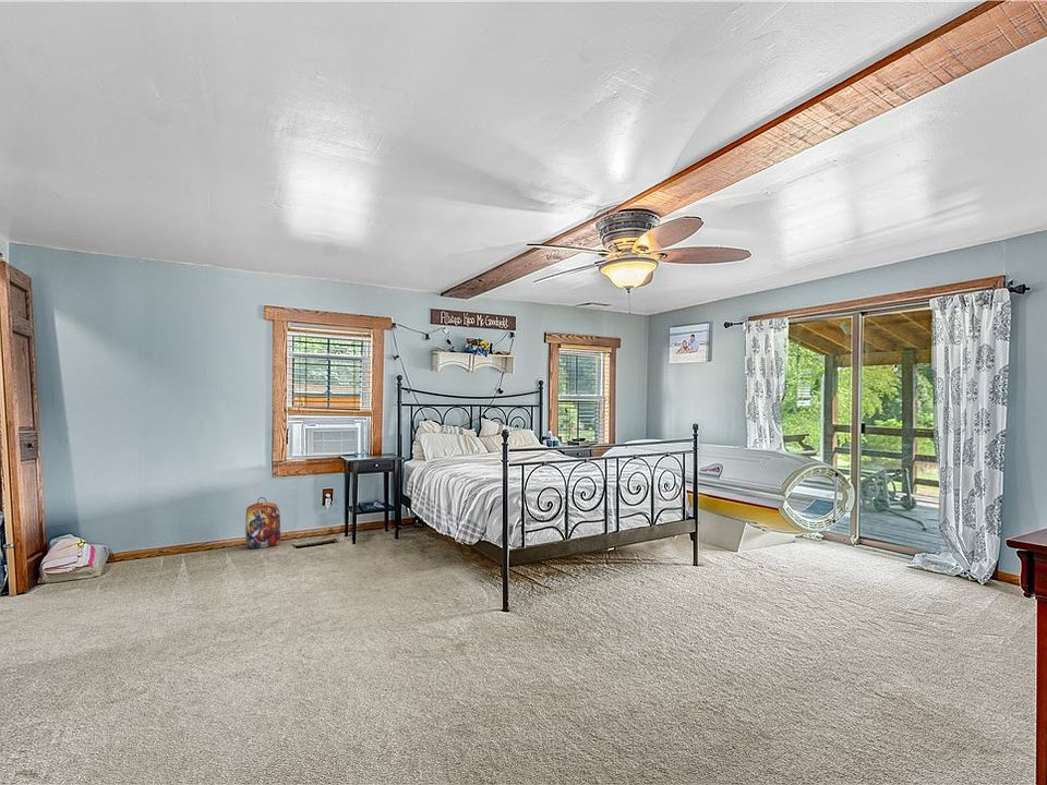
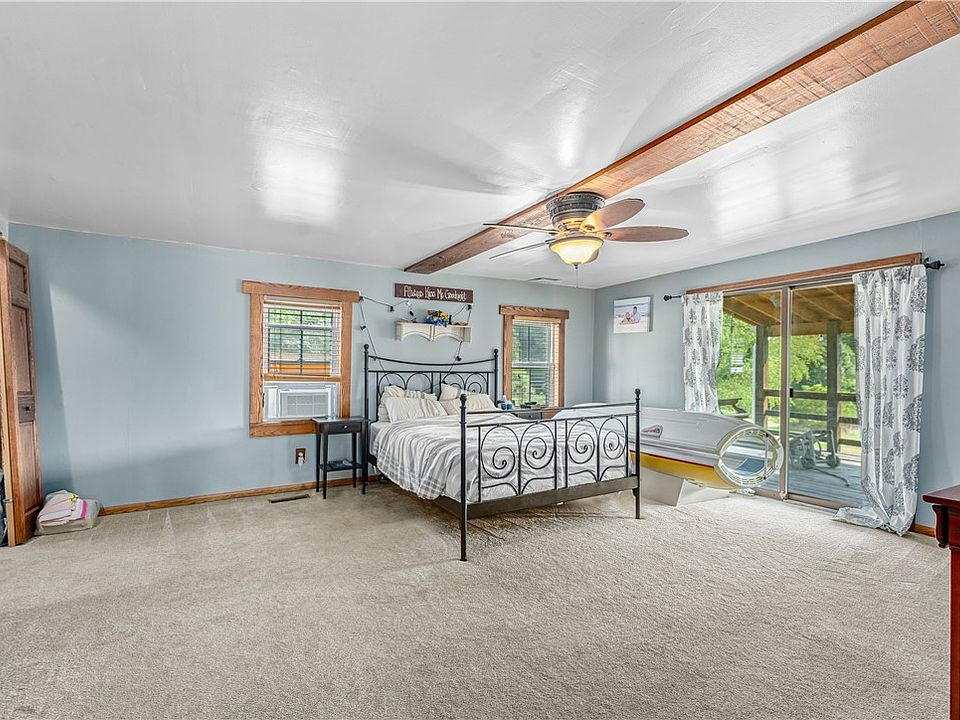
- backpack (263, 522)
